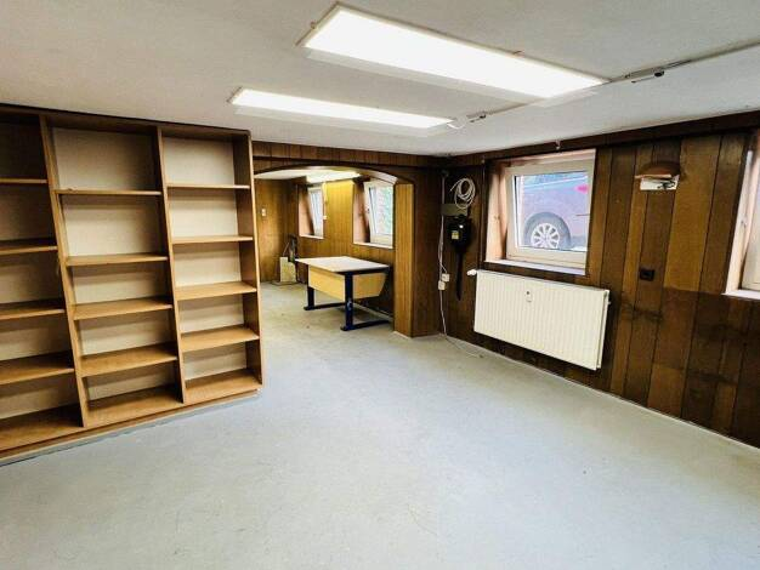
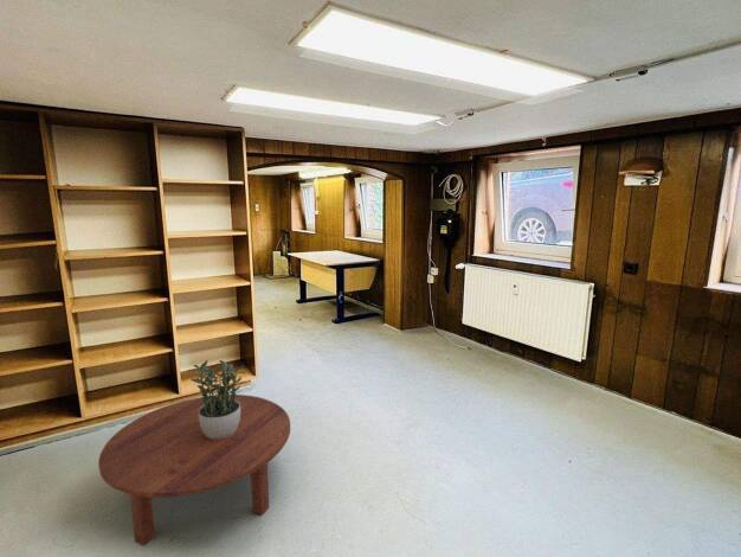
+ potted plant (218, 393)
+ coffee table (204, 461)
